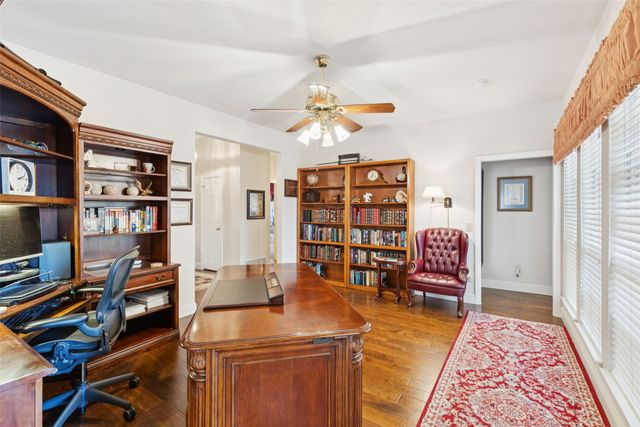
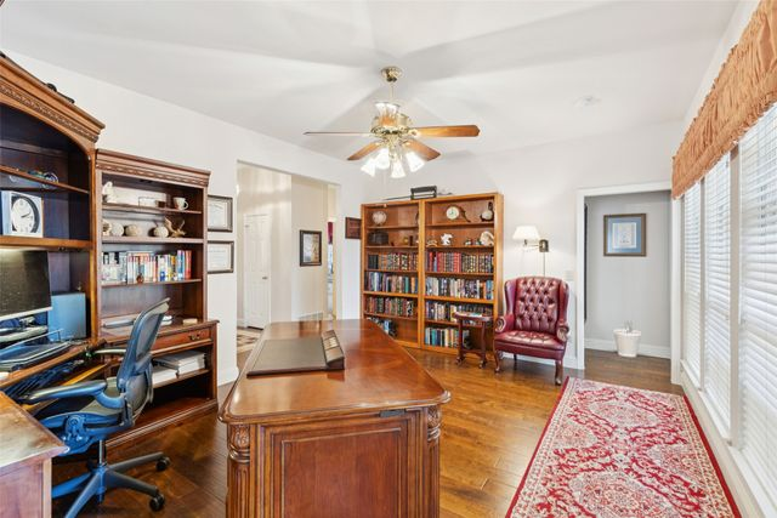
+ wastebasket (626, 342)
